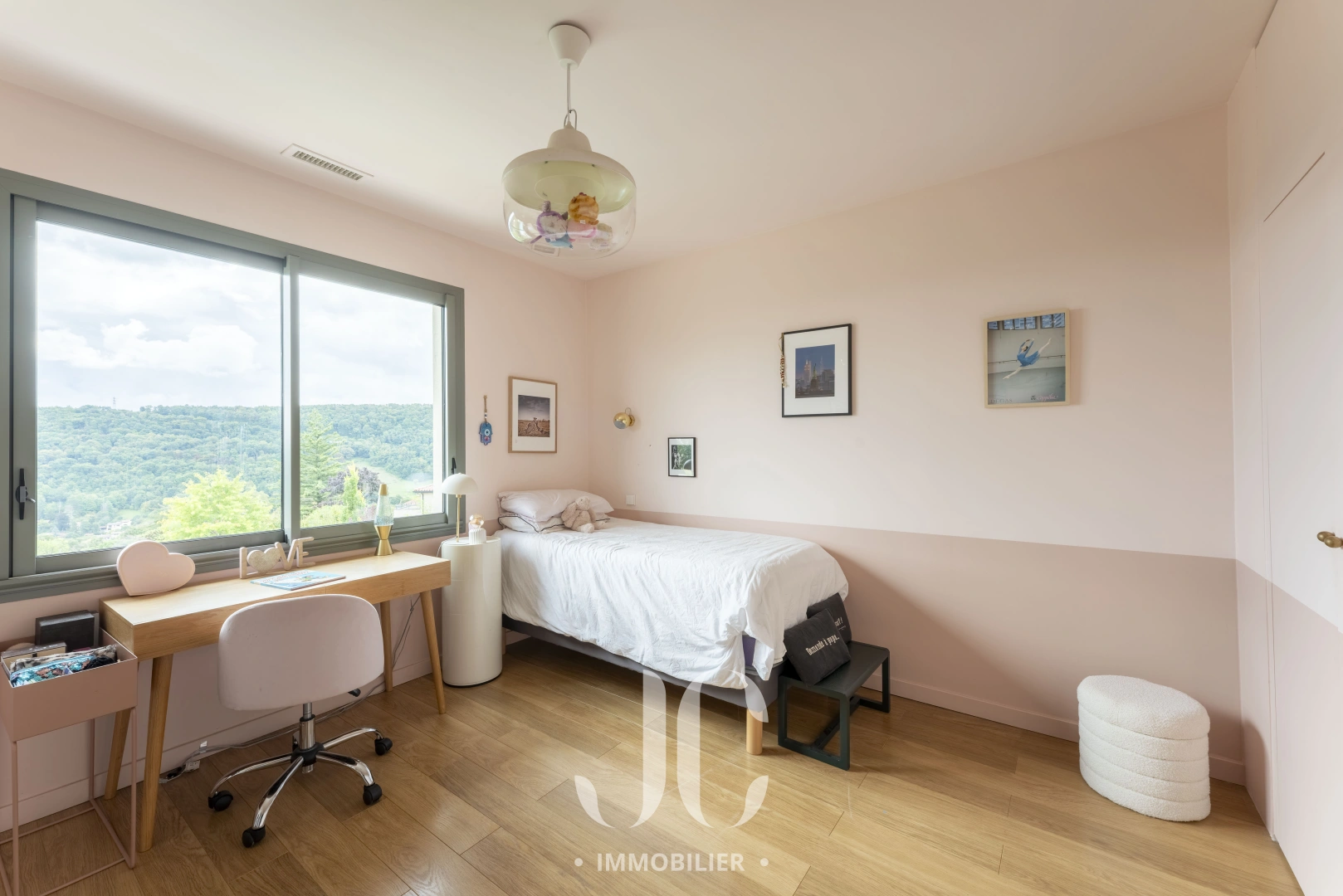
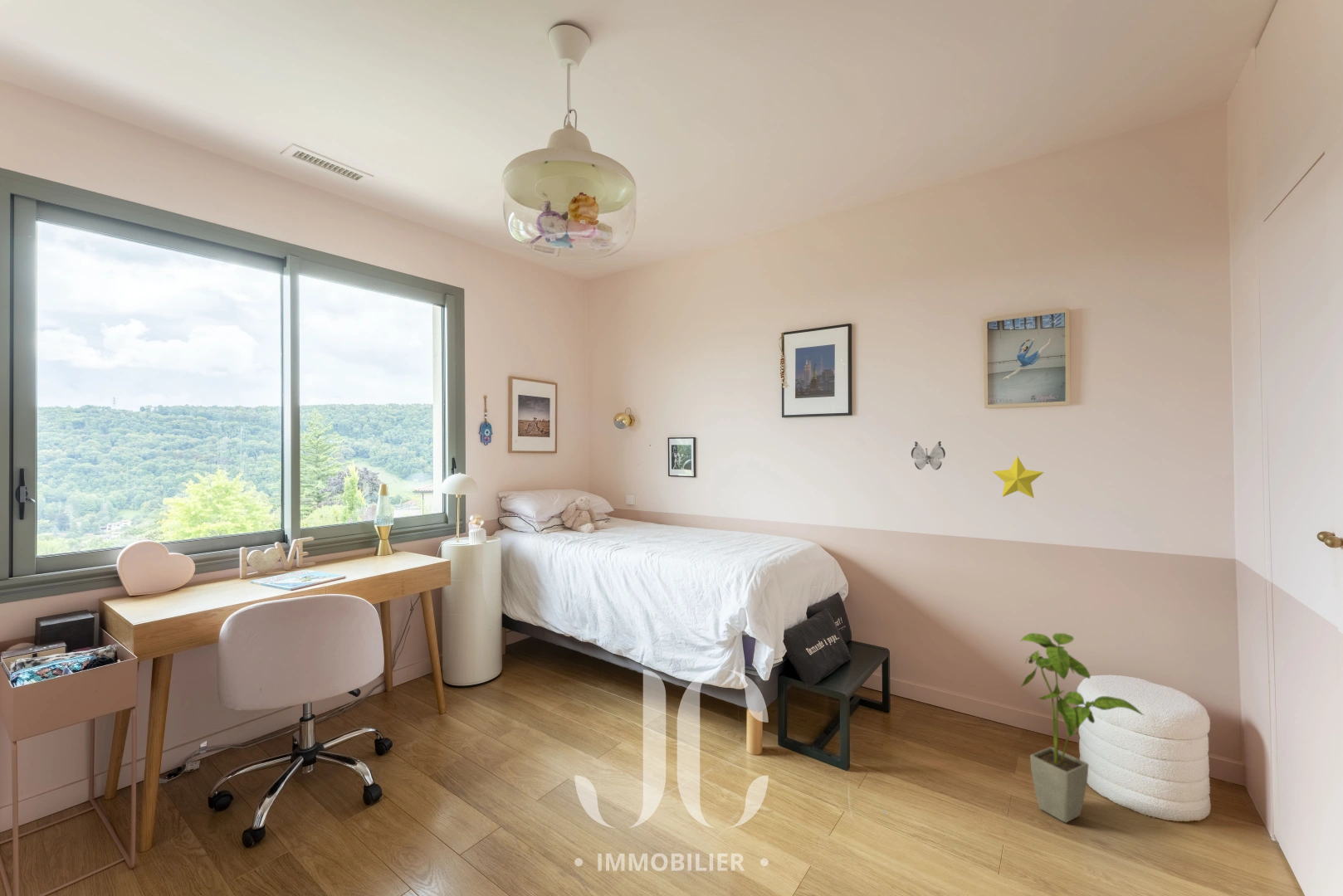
+ decorative butterfly (927, 455)
+ house plant (1068, 728)
+ decorative star (1018, 476)
